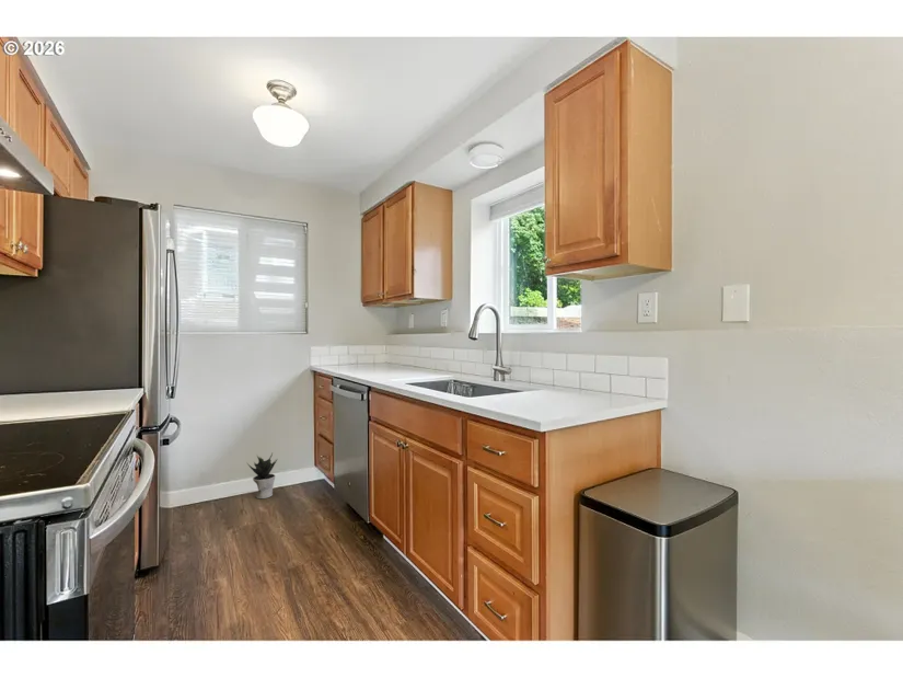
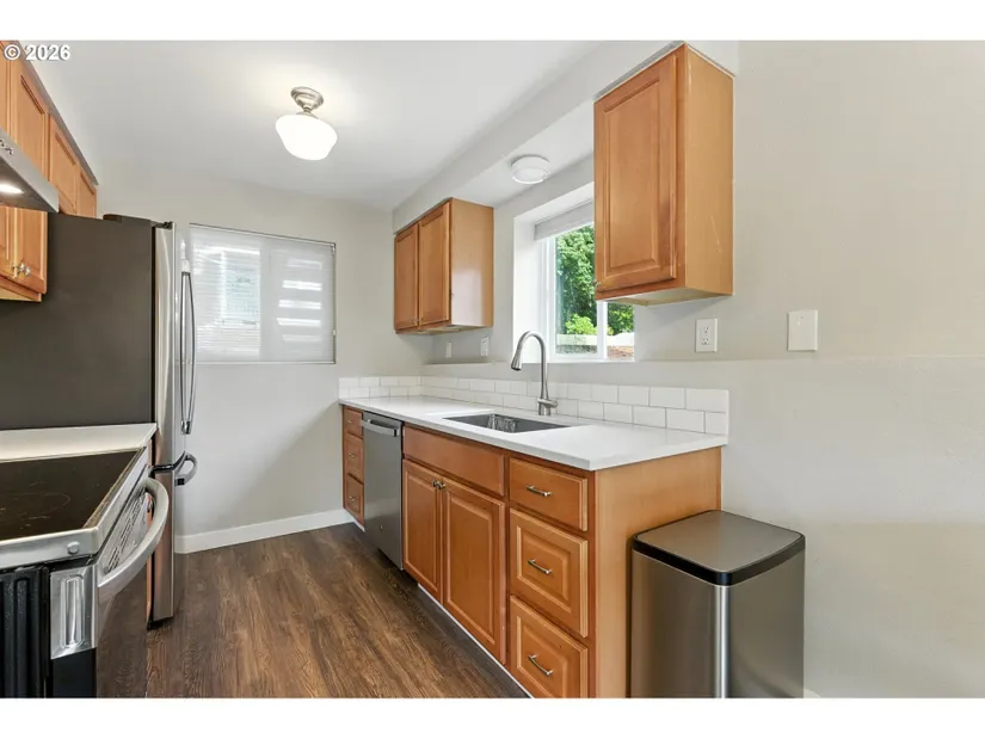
- potted plant (263, 474)
